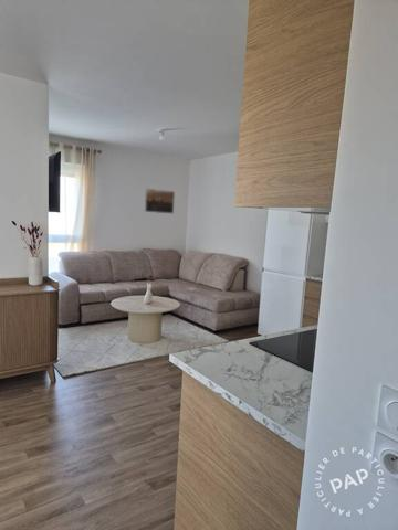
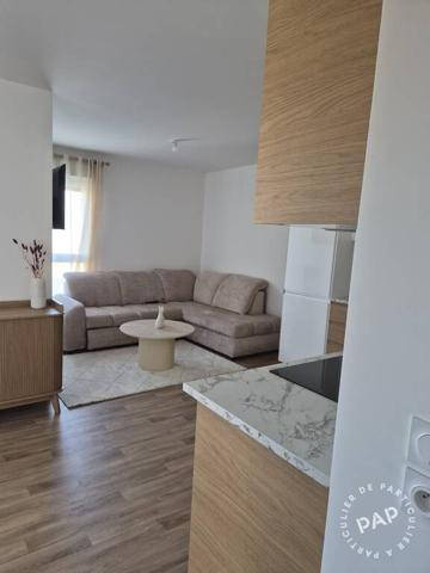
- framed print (159, 201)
